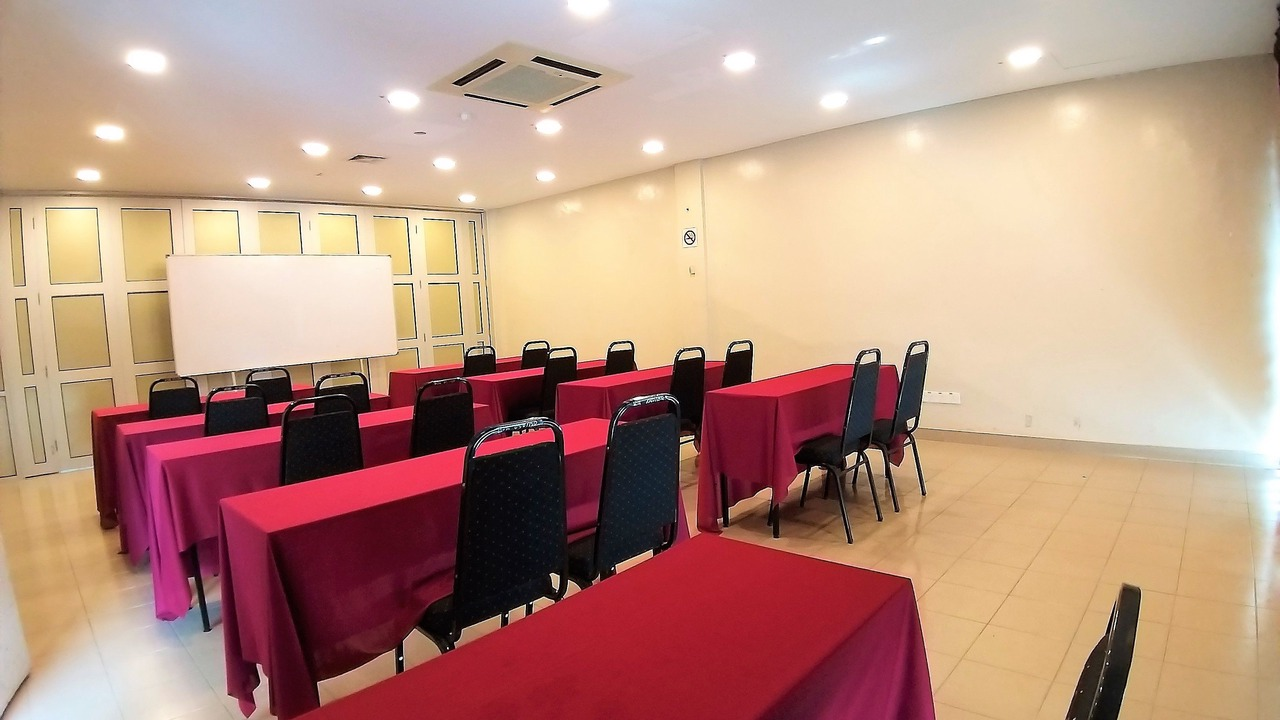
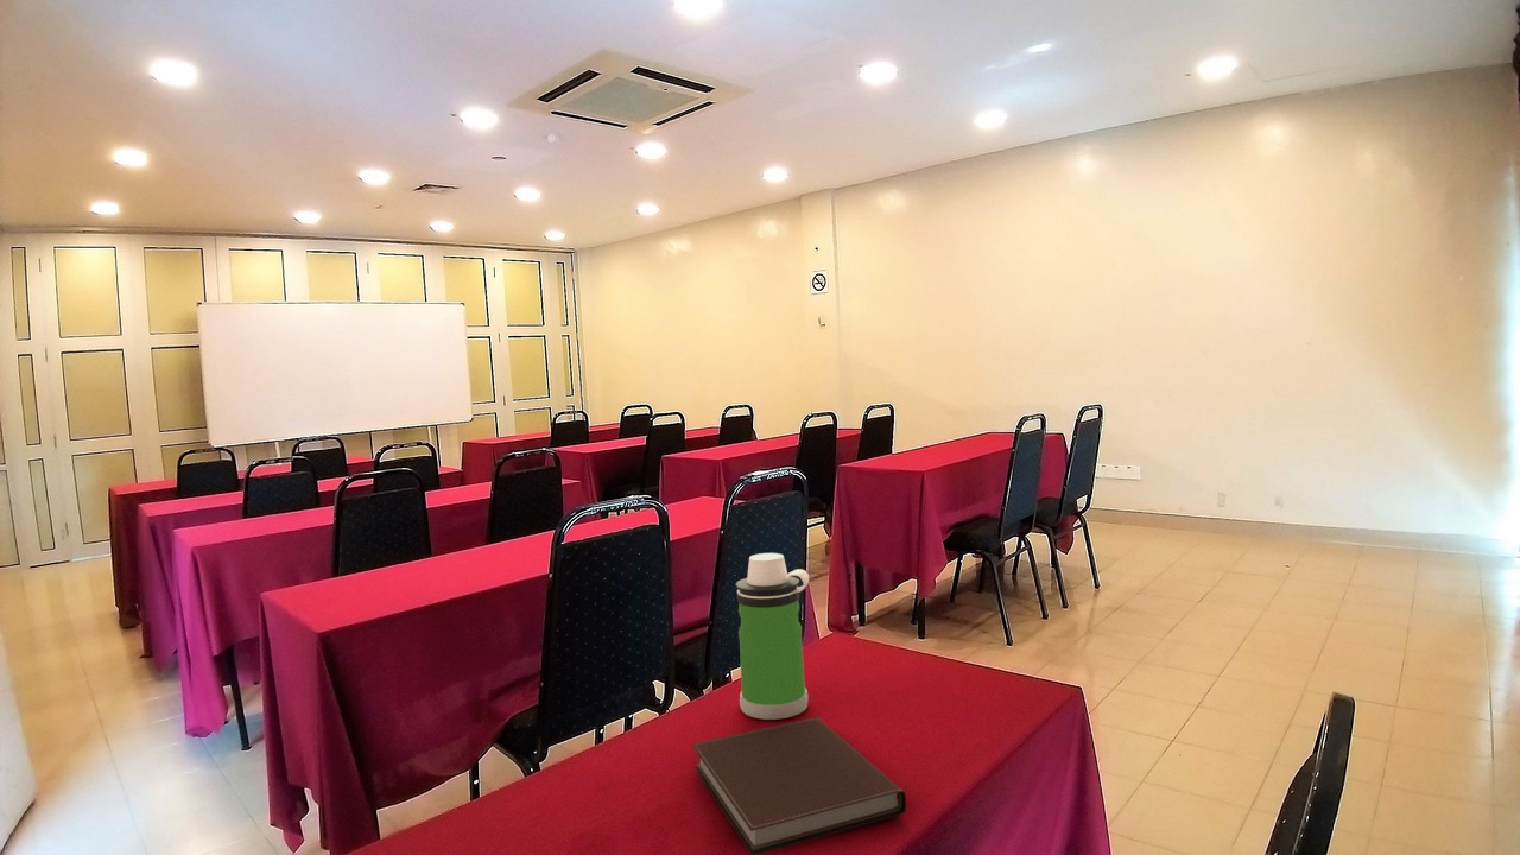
+ water bottle (772, 631)
+ notebook (790, 775)
